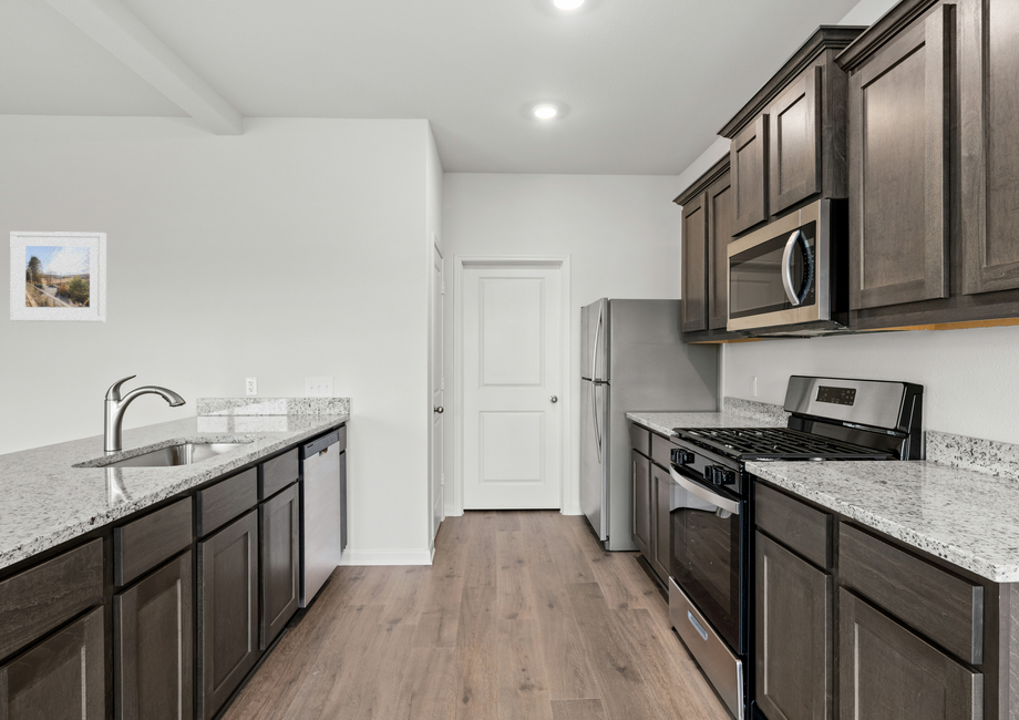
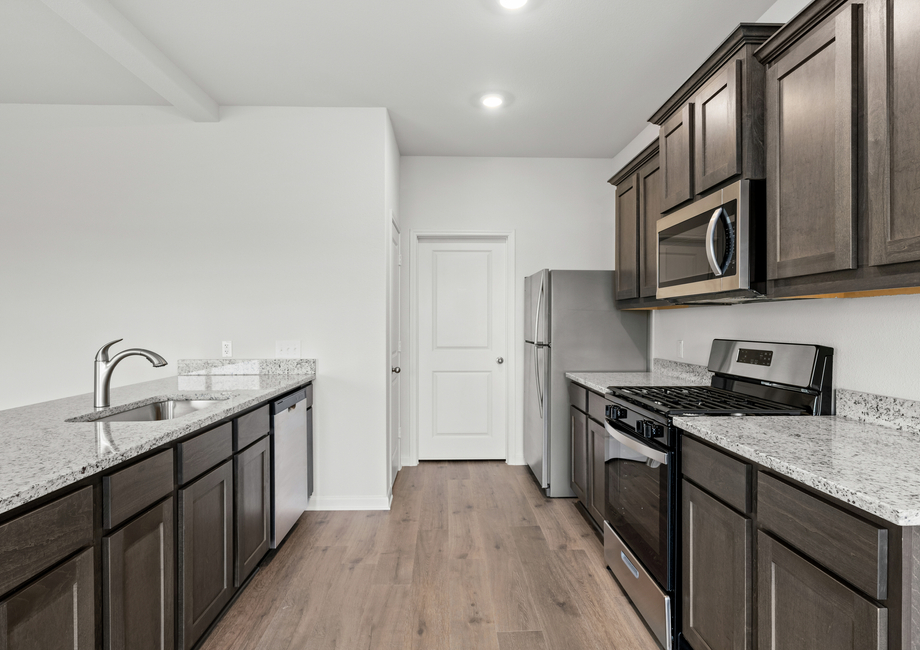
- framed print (58, 276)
